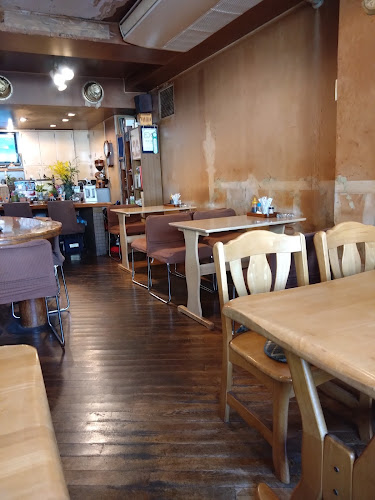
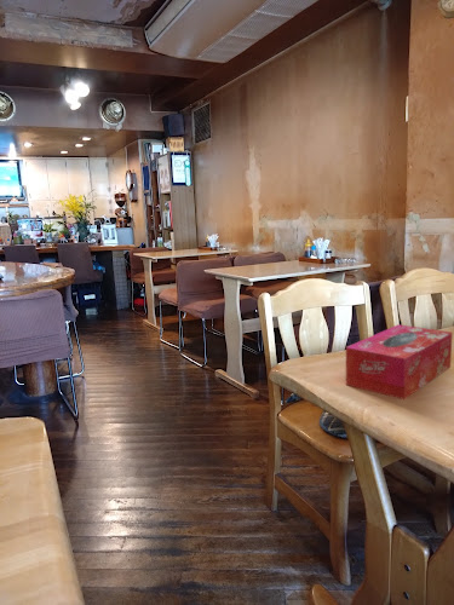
+ tissue box (400, 357)
